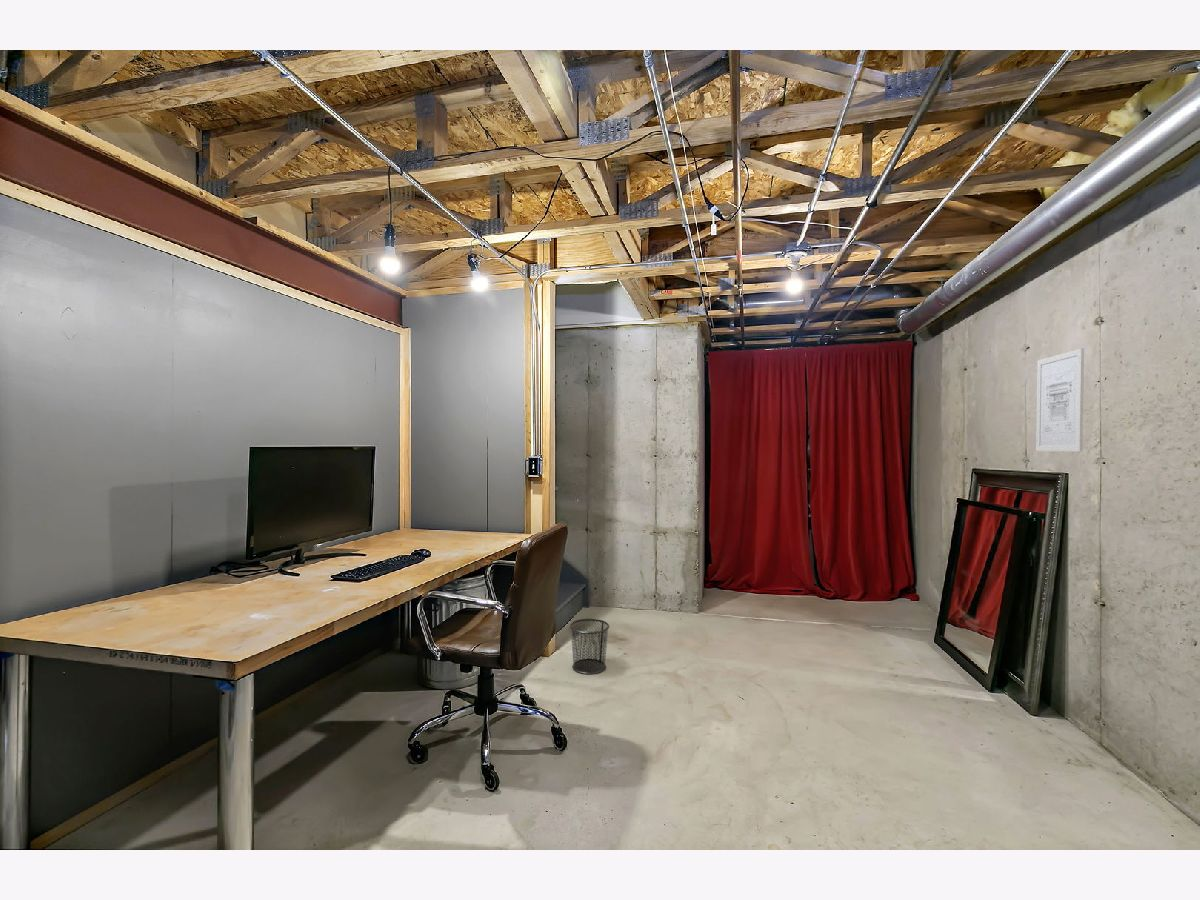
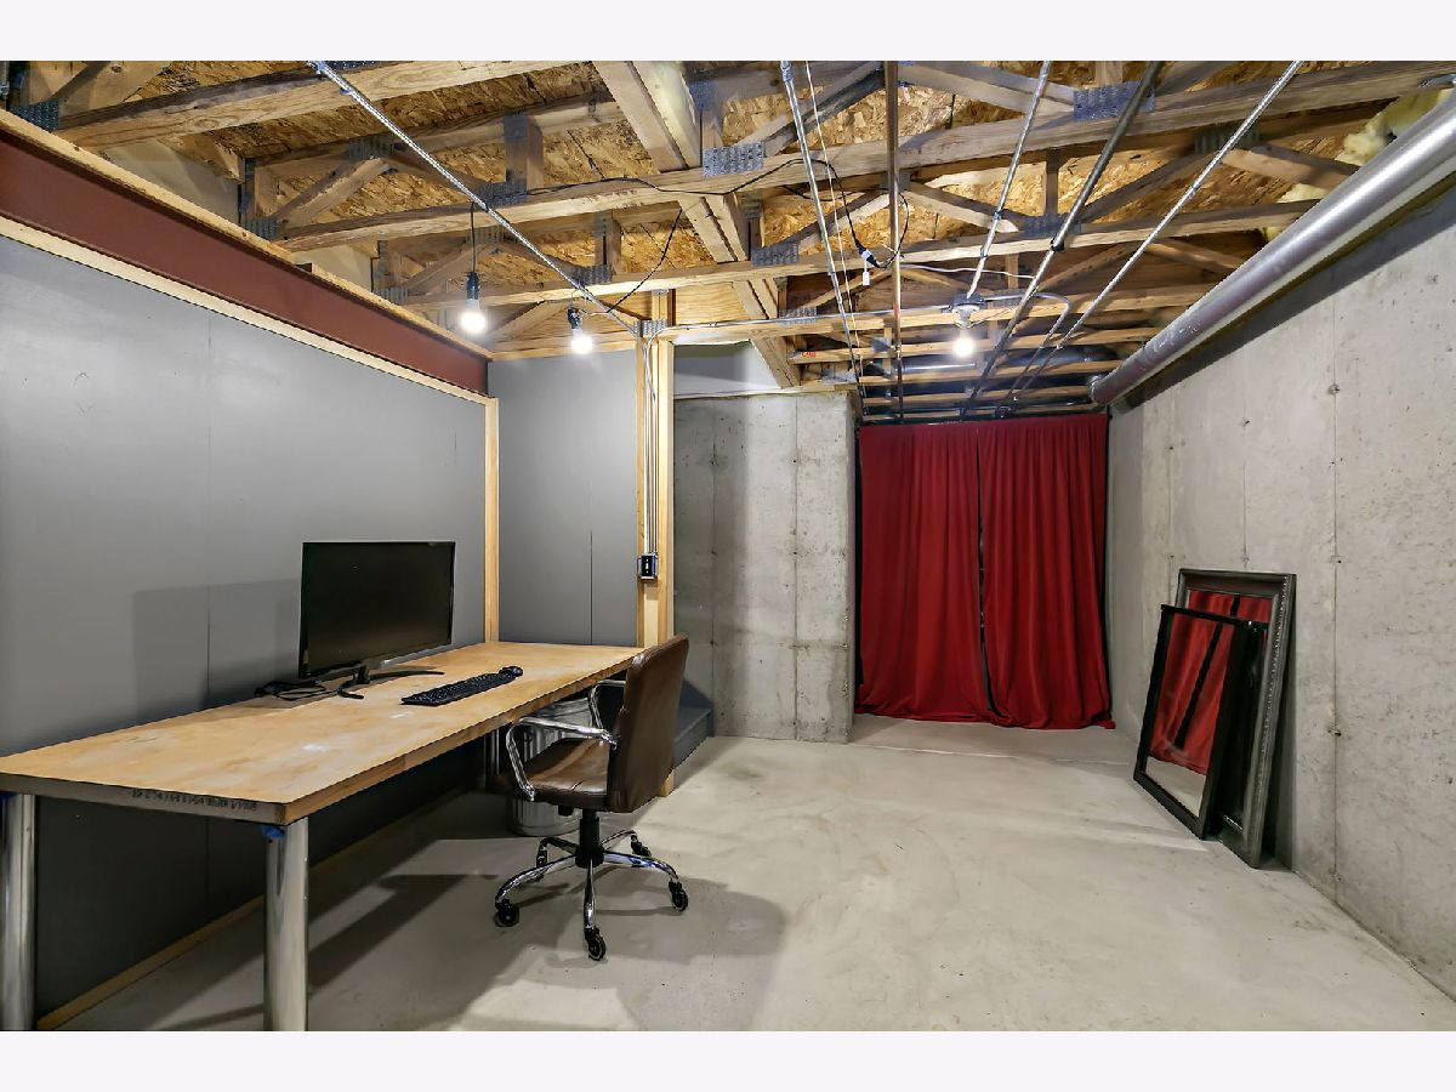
- waste bin (589, 646)
- wall art (1058, 403)
